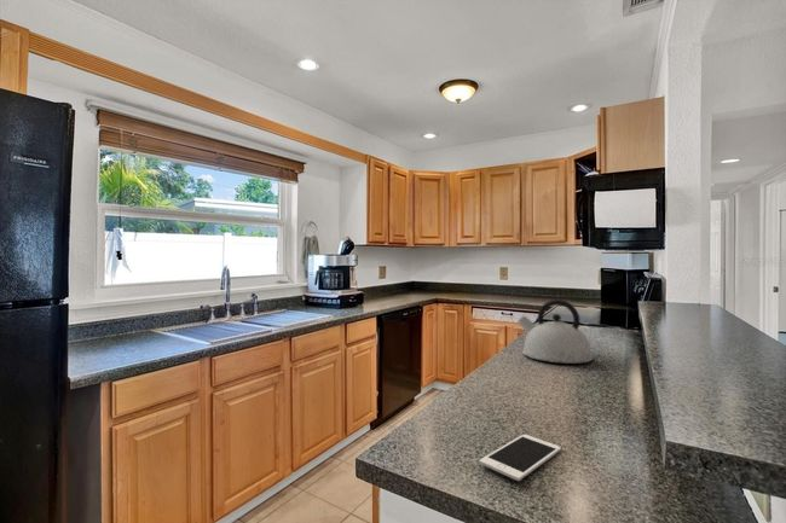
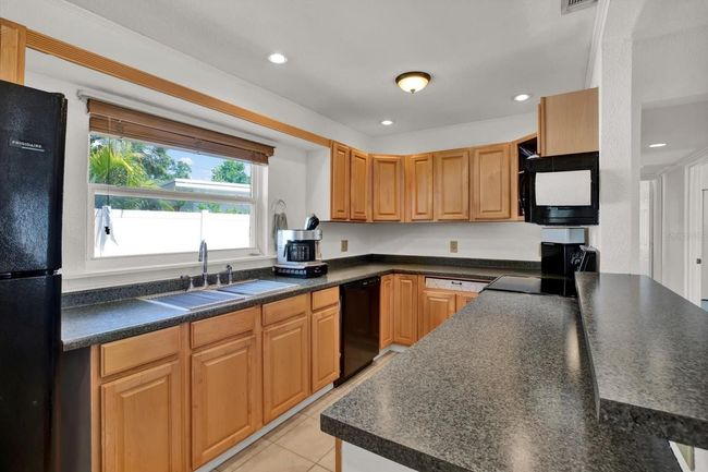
- kettle (553, 326)
- cell phone (521, 454)
